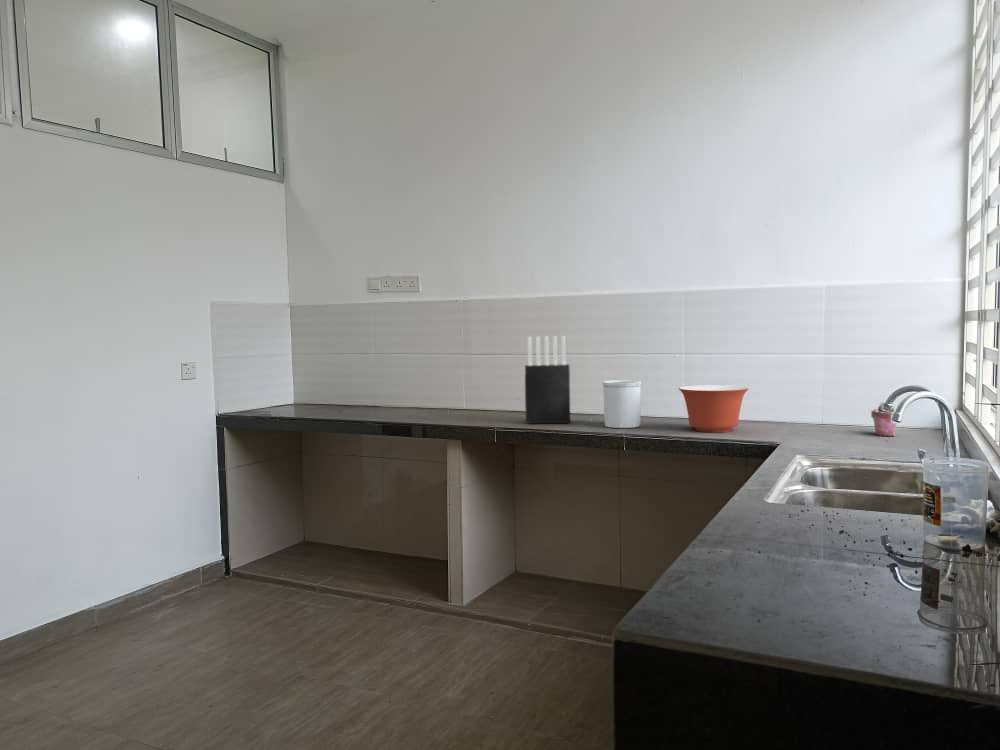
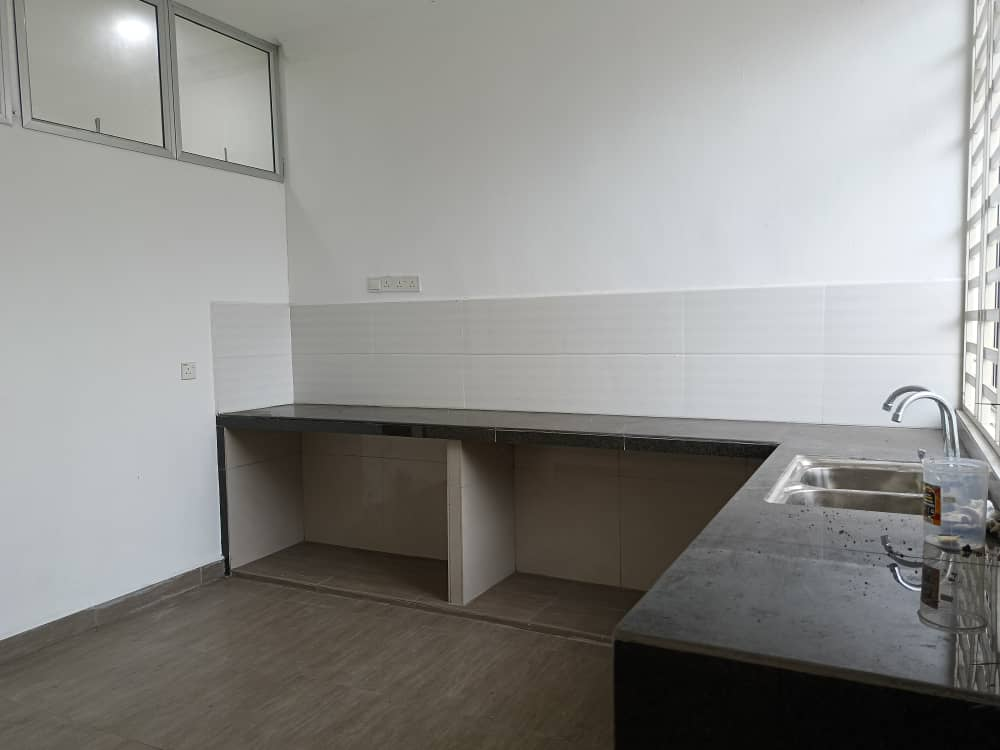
- potted succulent (885, 417)
- mixing bowl (713, 409)
- utensil holder (622, 403)
- knife block (546, 378)
